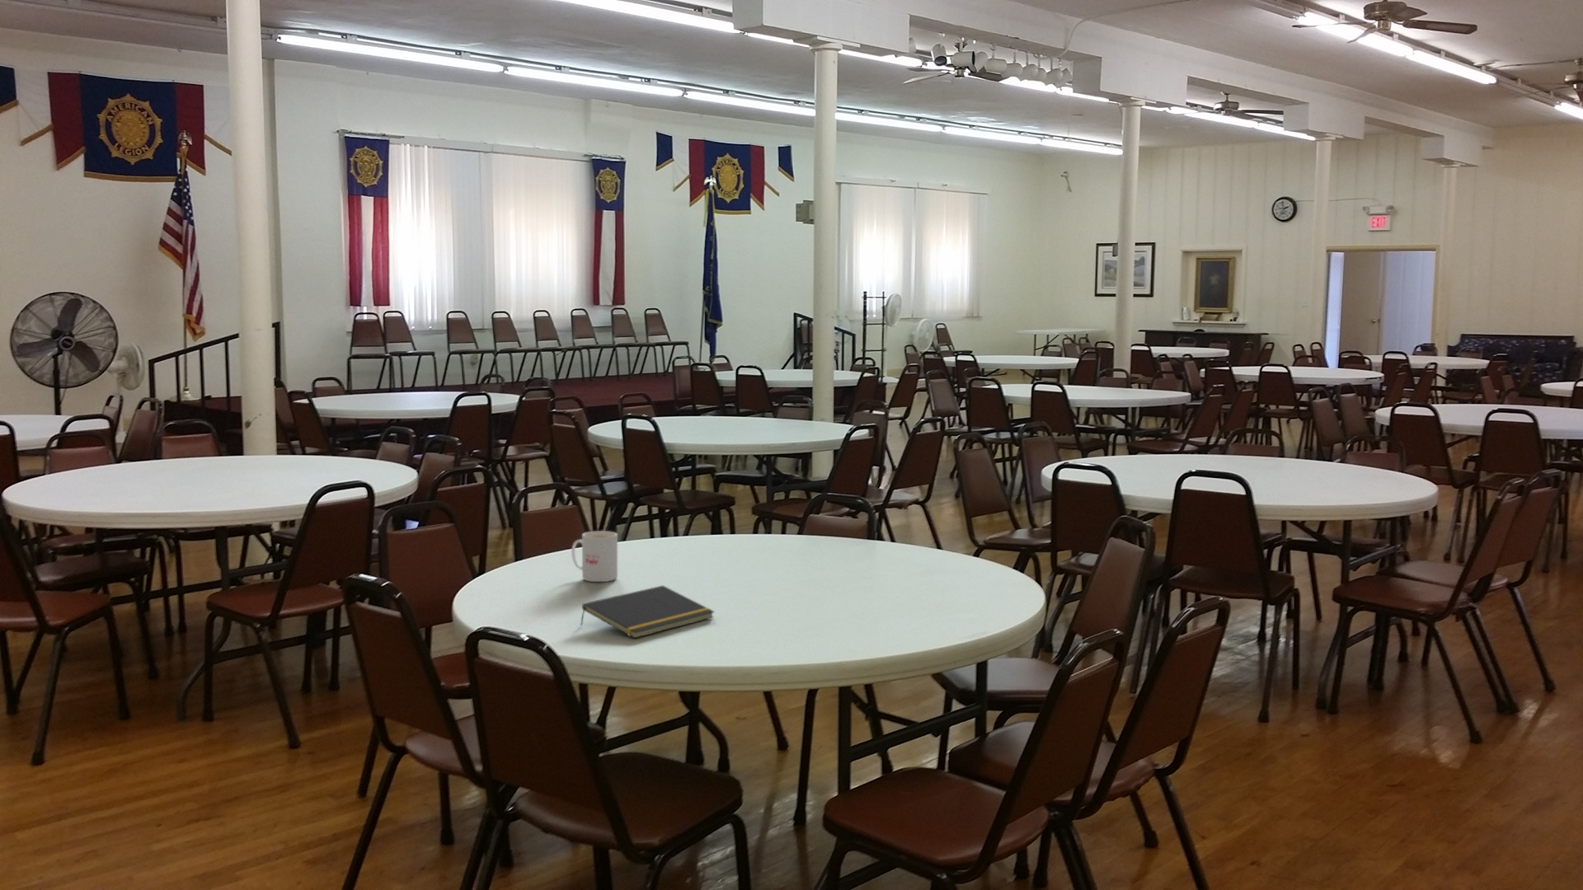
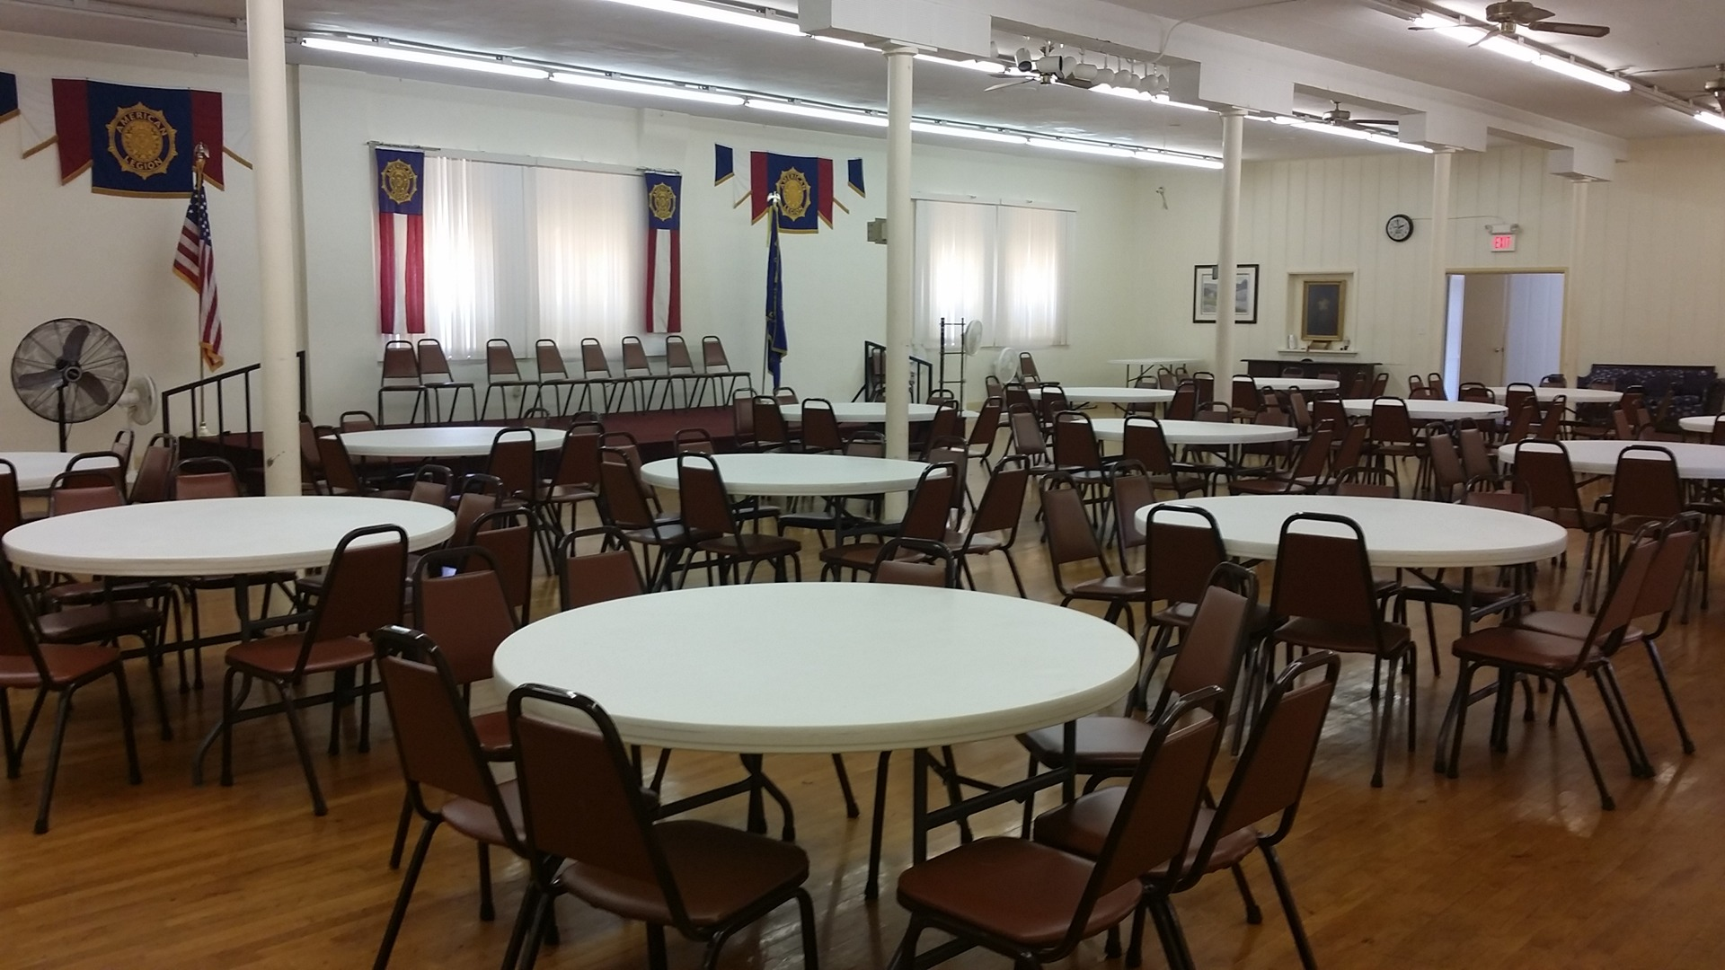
- notepad (649, 610)
- mug (594, 555)
